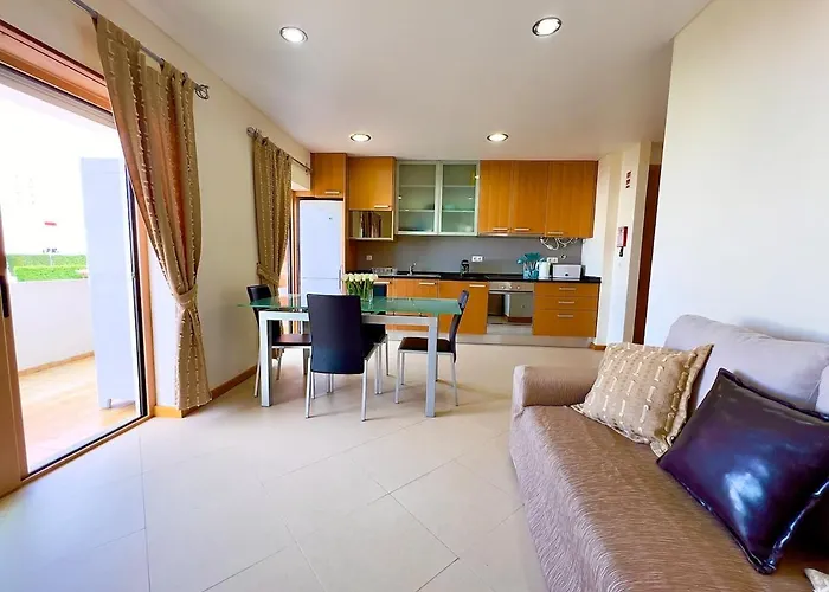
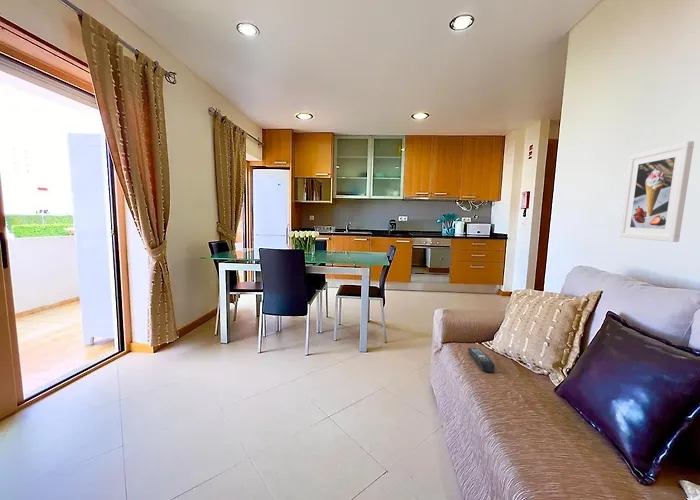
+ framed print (652, 194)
+ remote control (480, 357)
